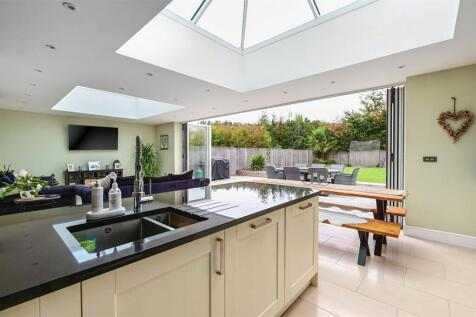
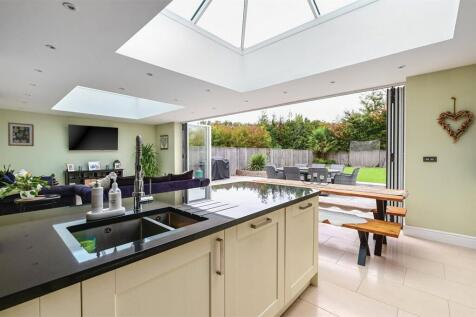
+ wall art (21, 134)
